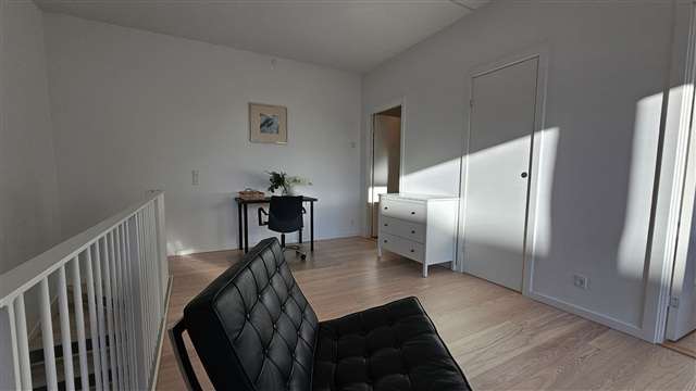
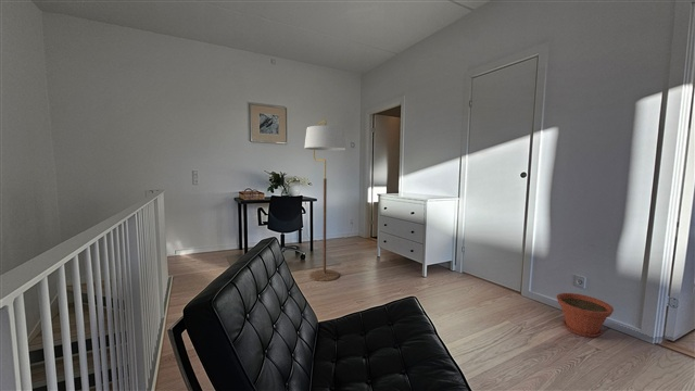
+ floor lamp (324, 199)
+ plant pot (582, 316)
